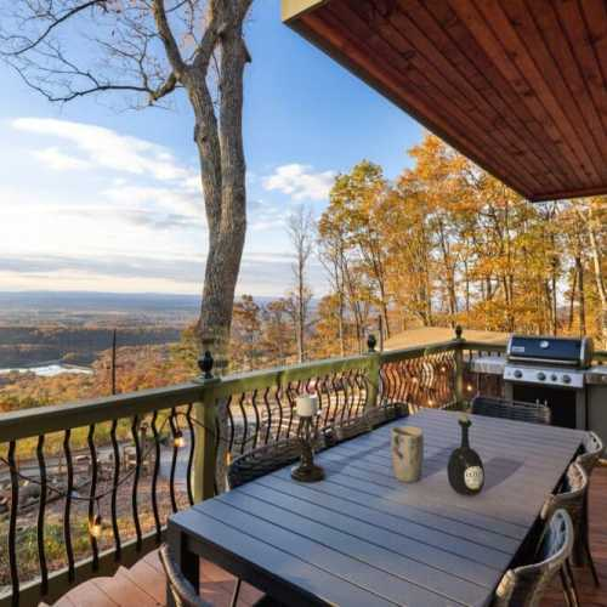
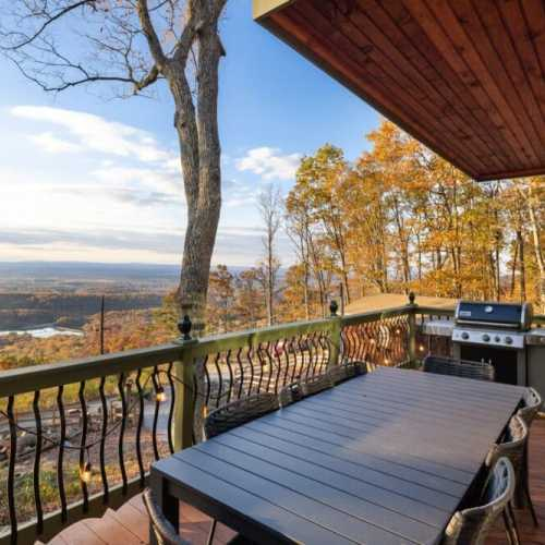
- candle holder (307, 433)
- plant pot (407, 454)
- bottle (465, 453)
